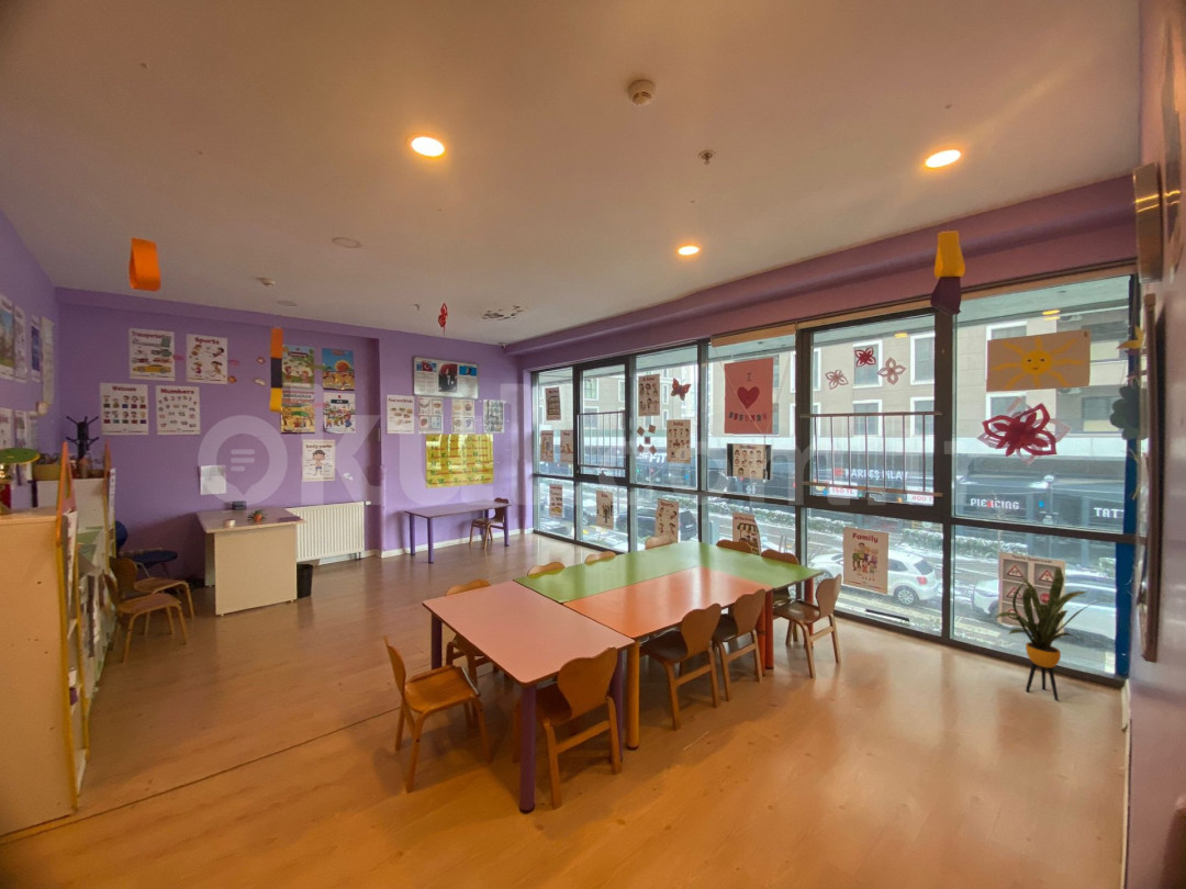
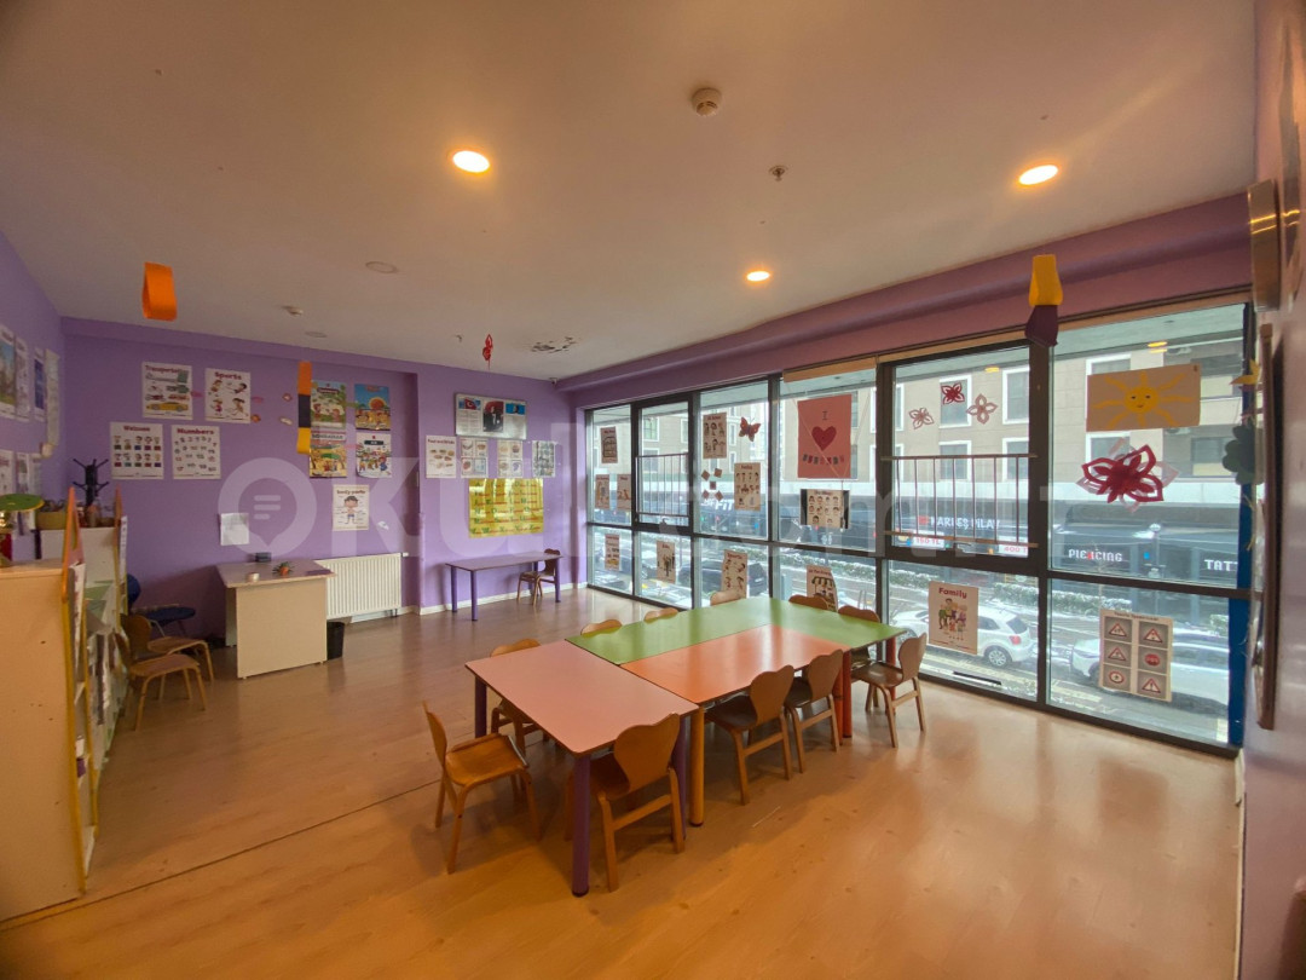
- house plant (1051, 634)
